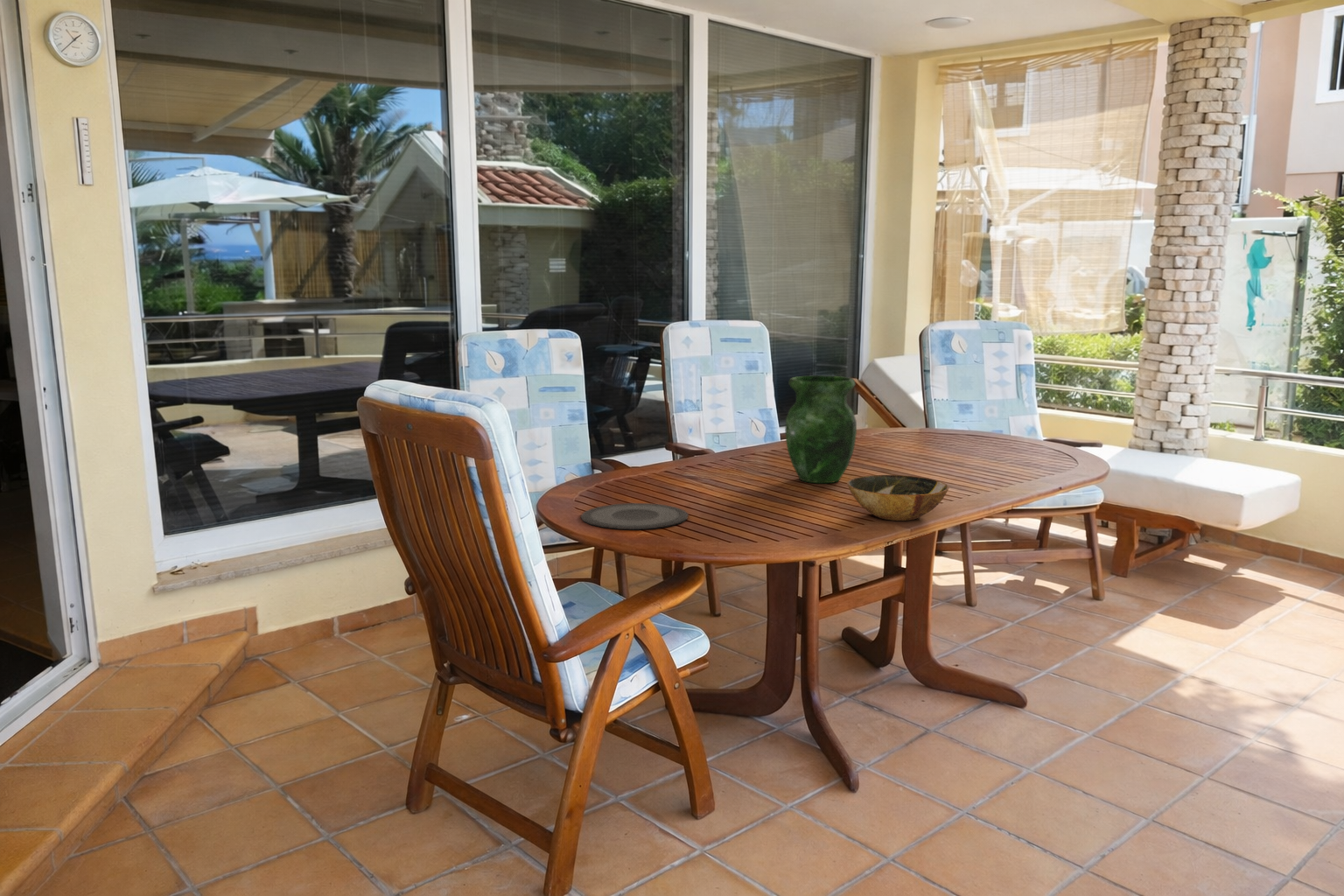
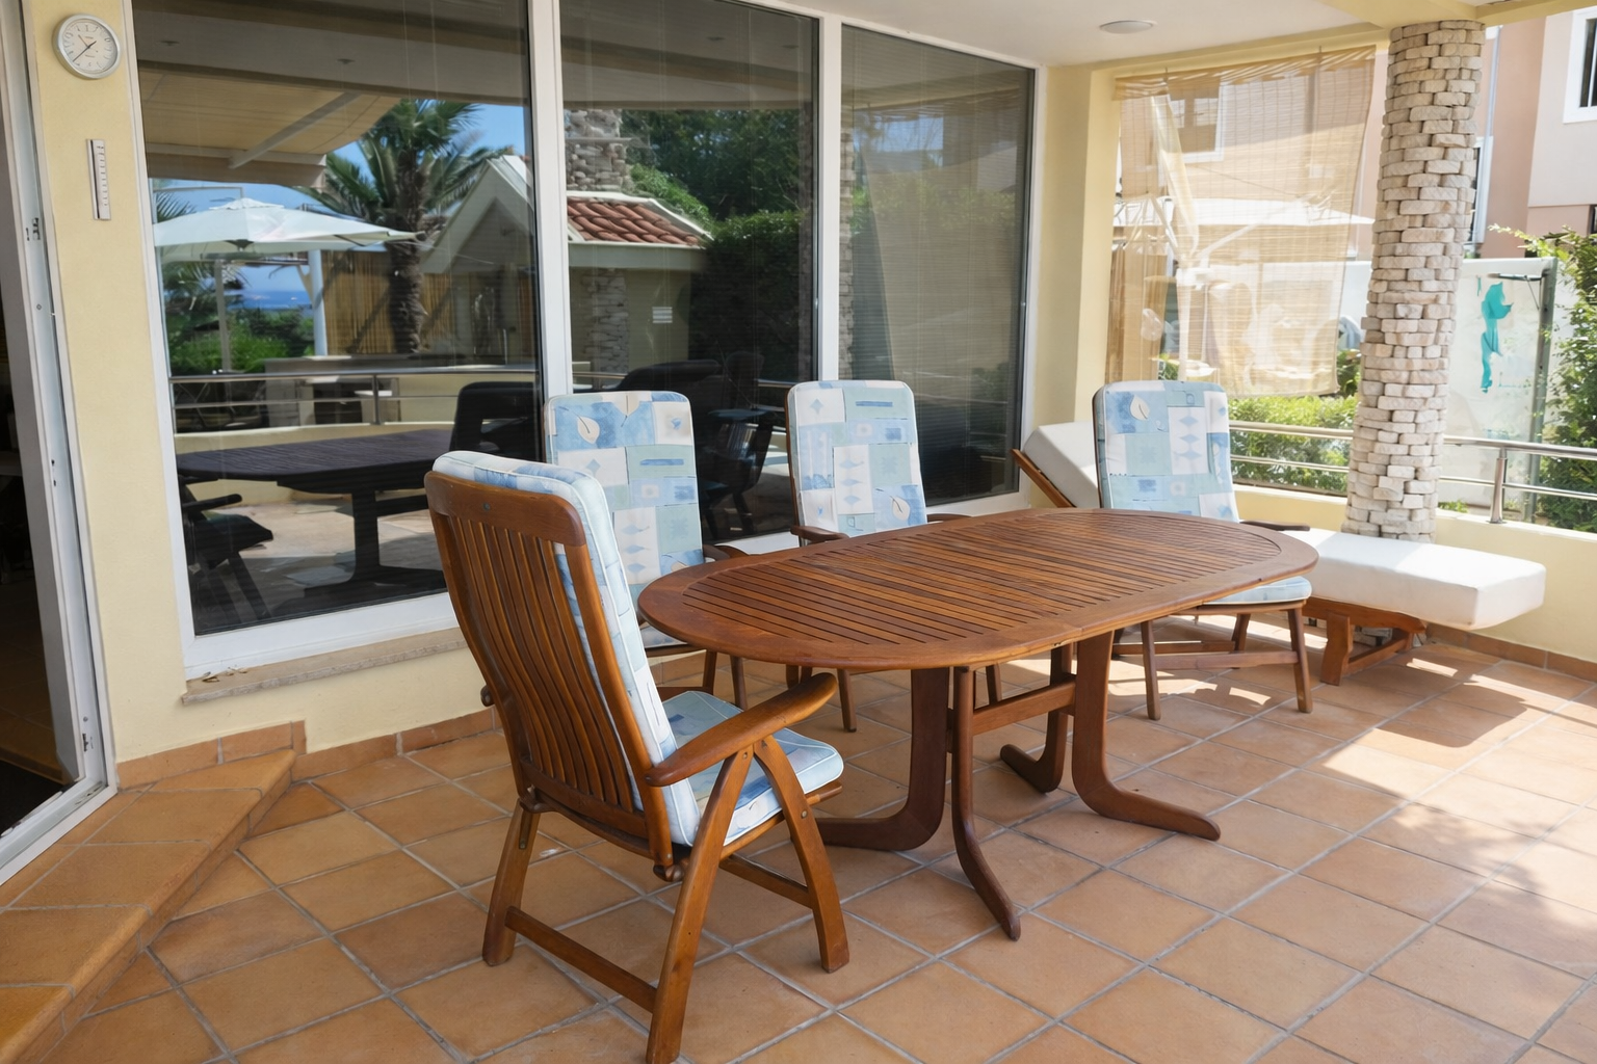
- bowl (897, 500)
- plate (634, 515)
- vase (820, 429)
